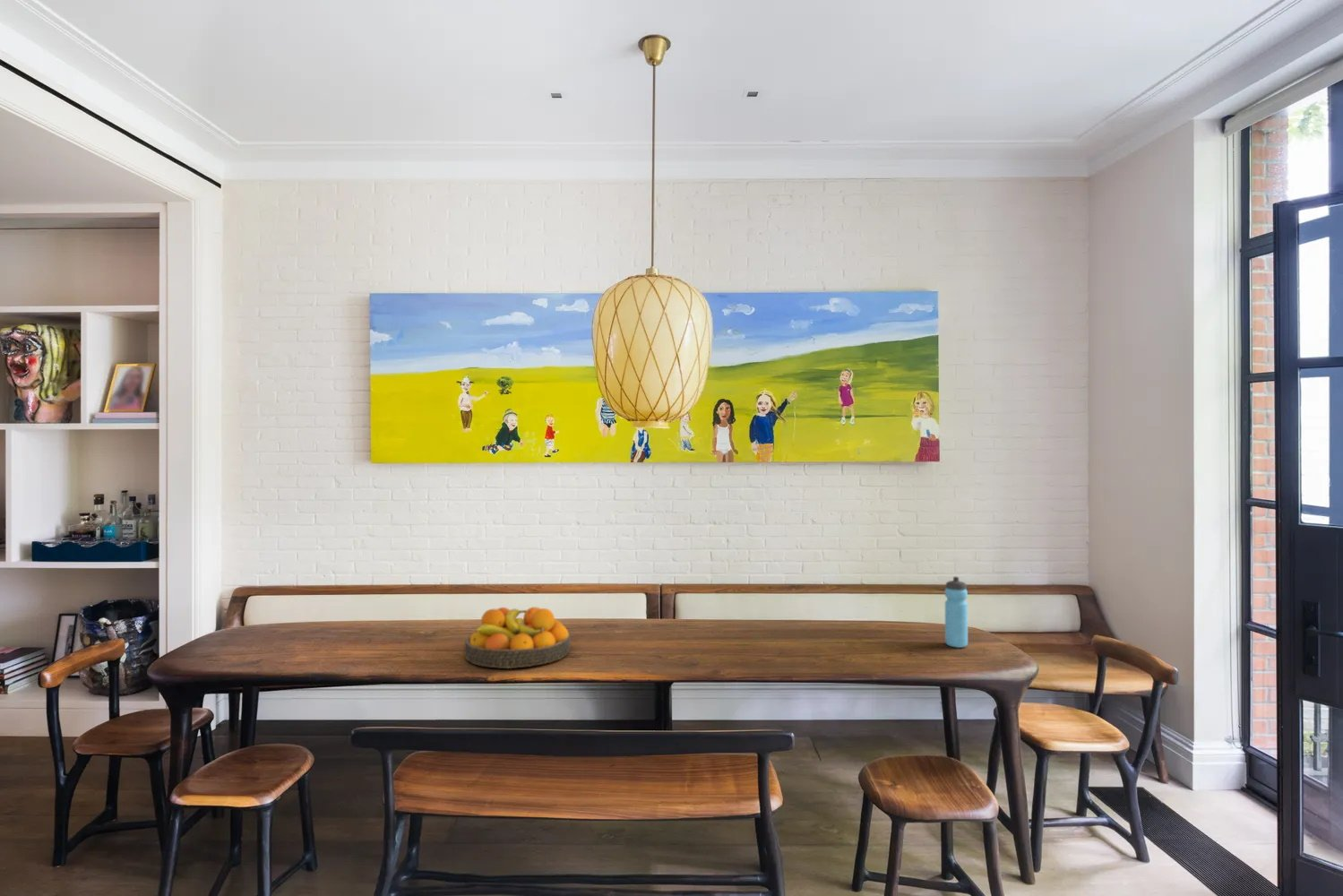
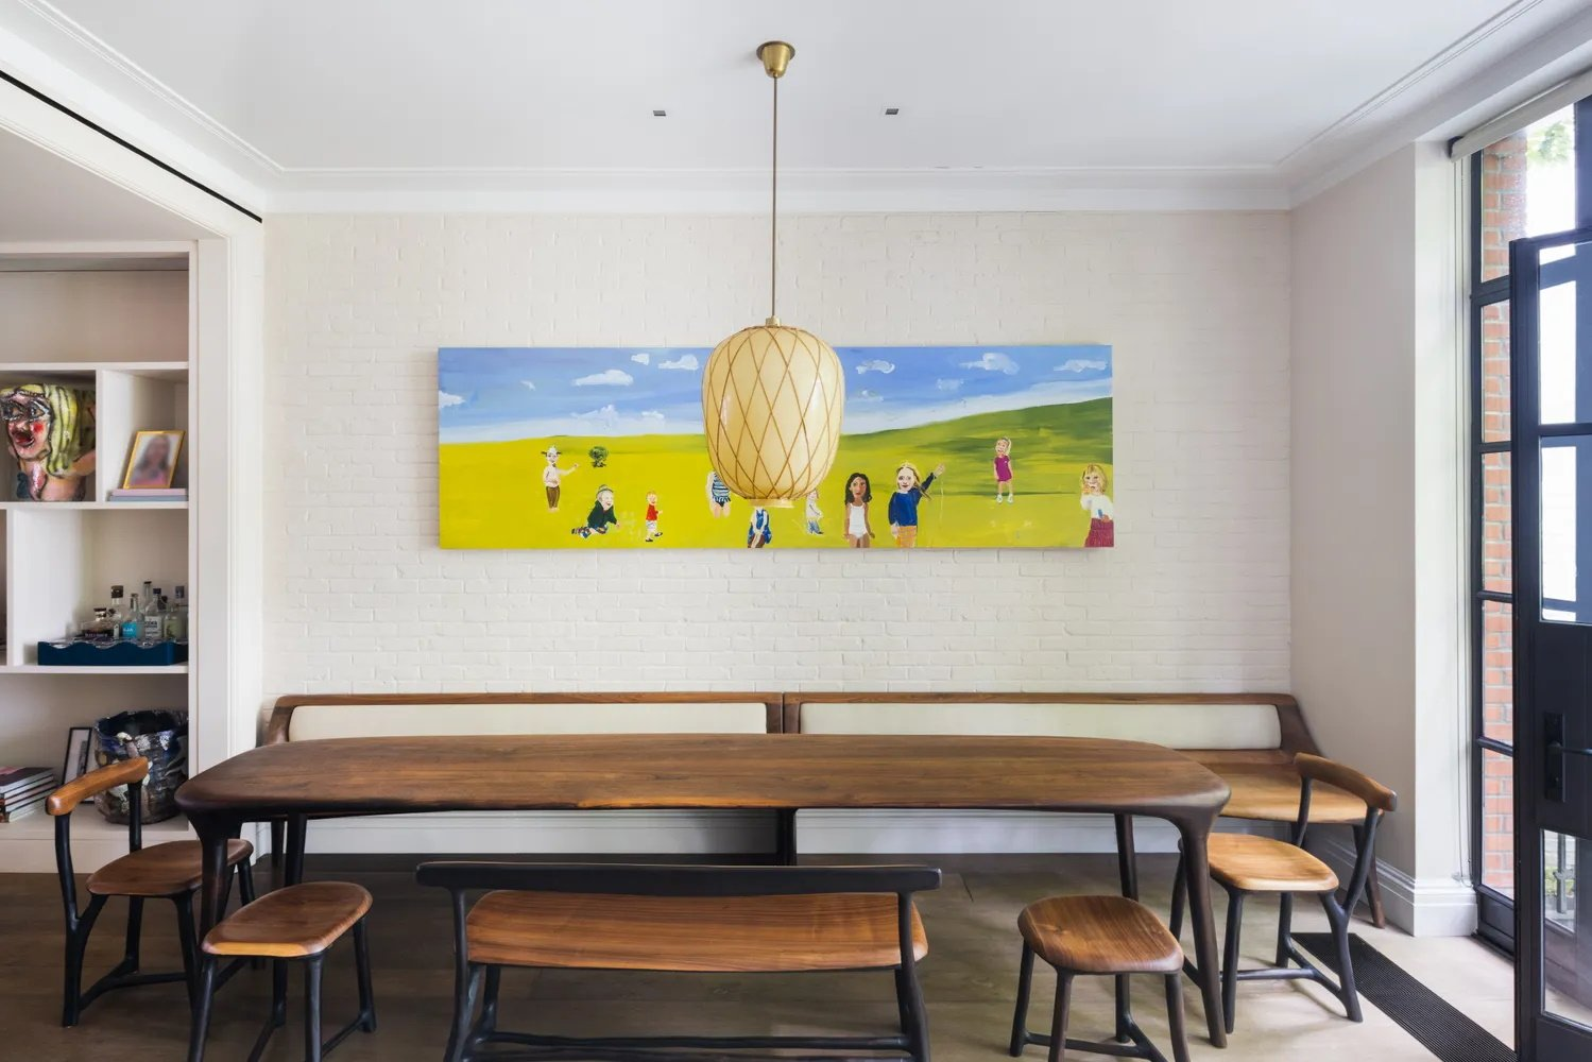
- water bottle (956, 610)
- fruit bowl (518, 630)
